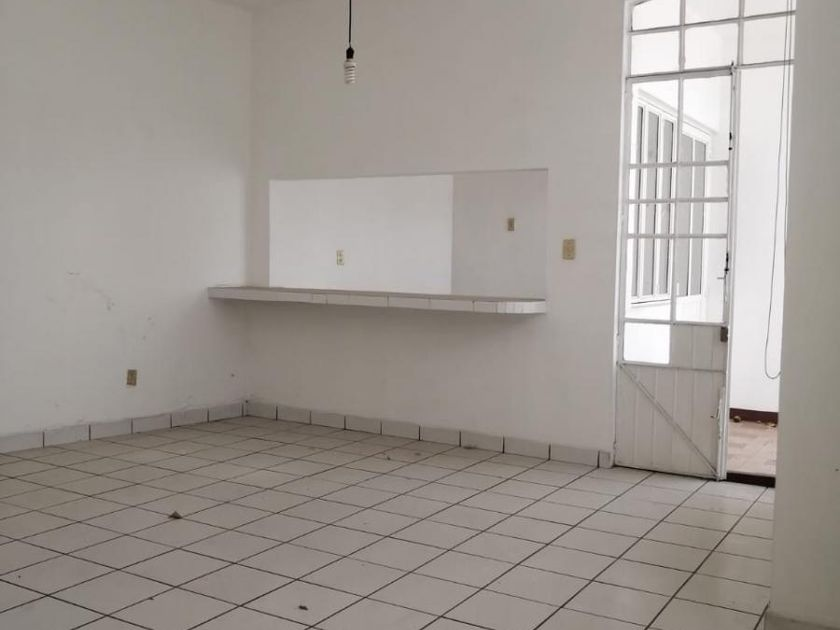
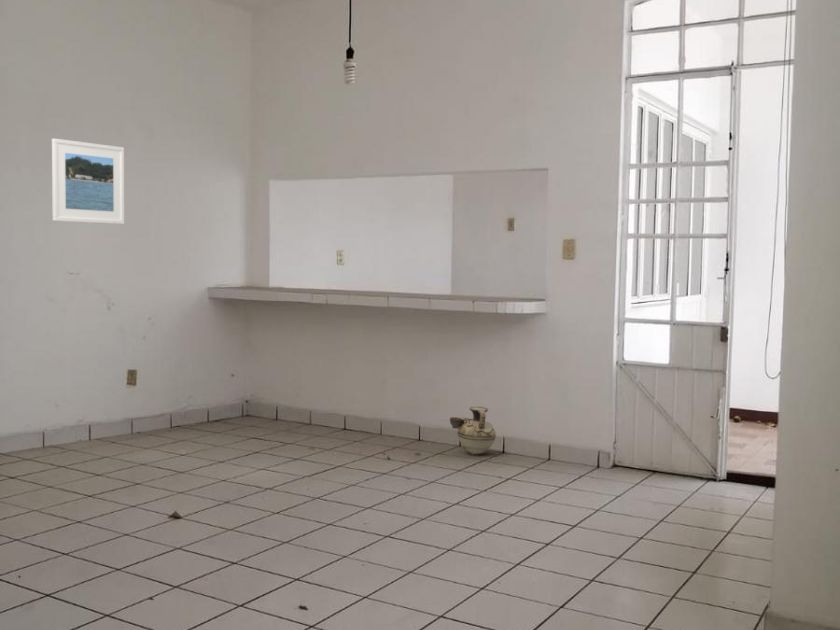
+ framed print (89, 183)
+ ceramic jug (474, 430)
